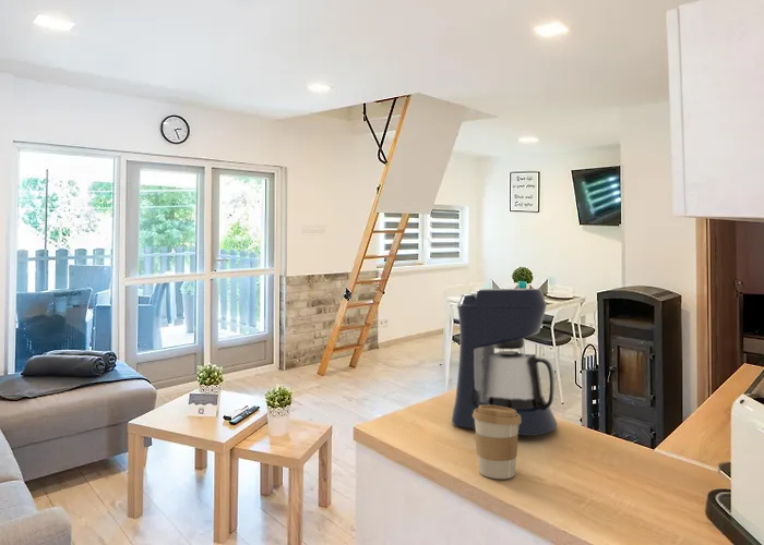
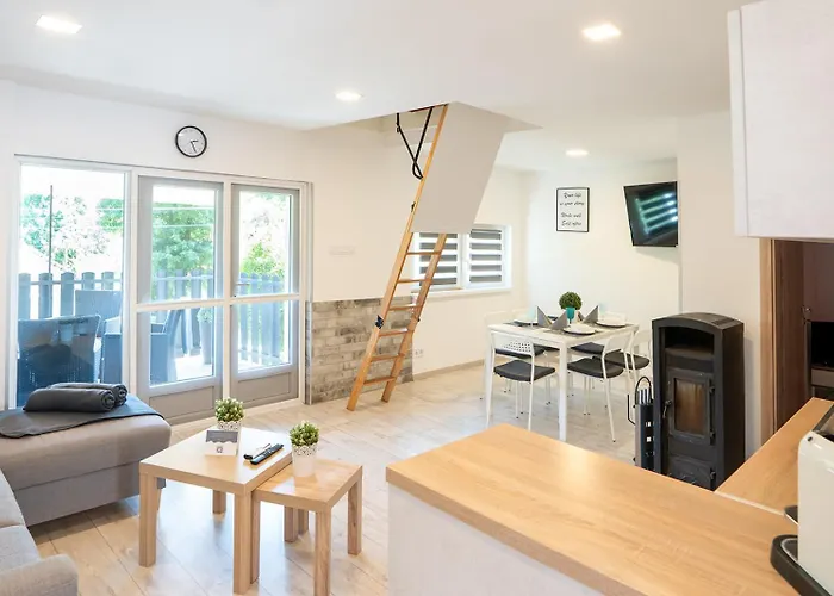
- coffee cup (497, 438)
- coffee maker (501, 354)
